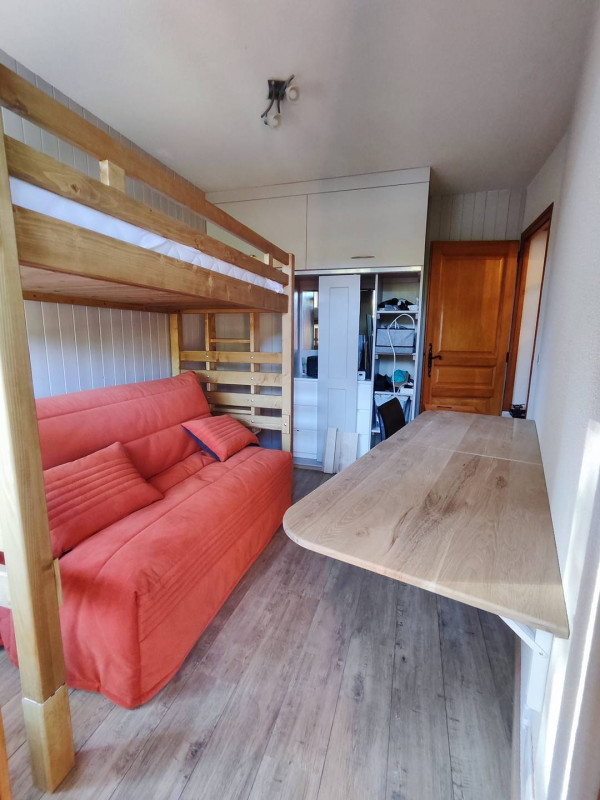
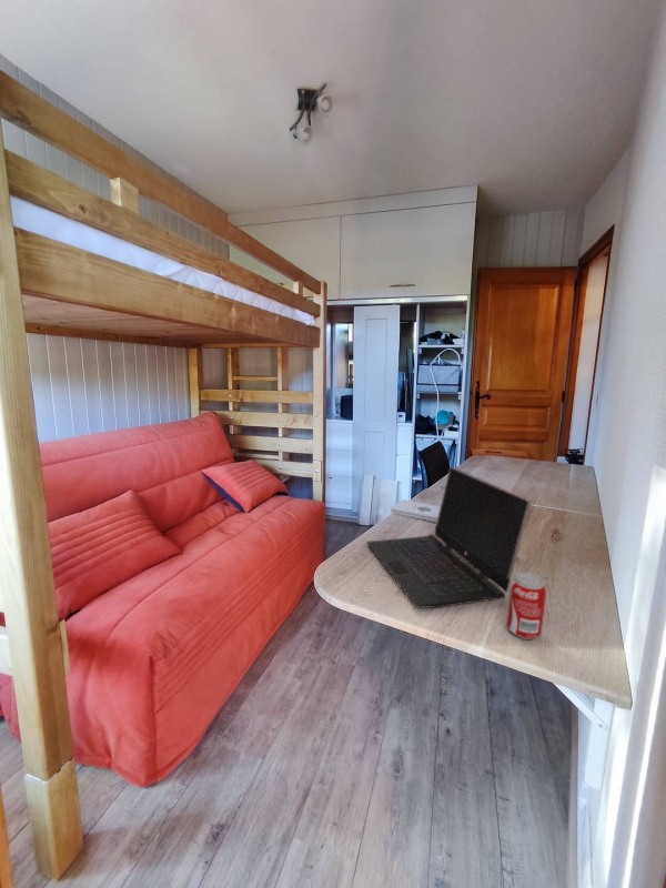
+ laptop computer (436, 526)
+ beverage can (526, 605)
+ notepad (422, 511)
